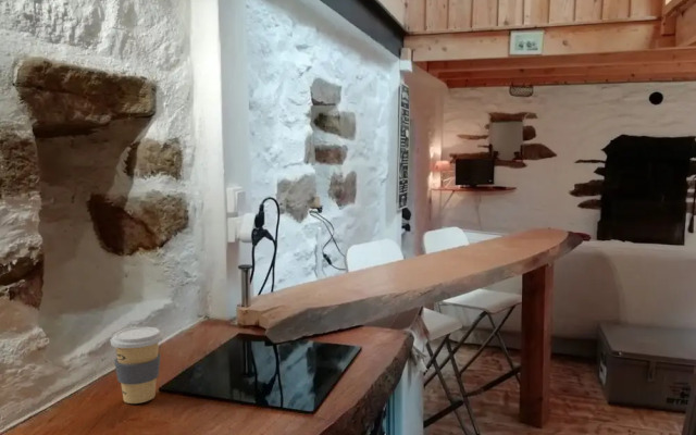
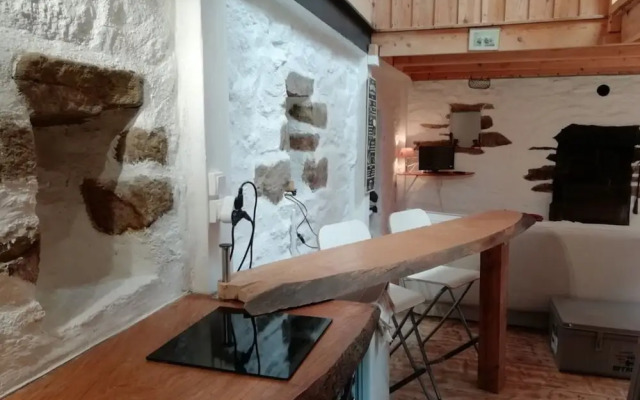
- coffee cup (138, 364)
